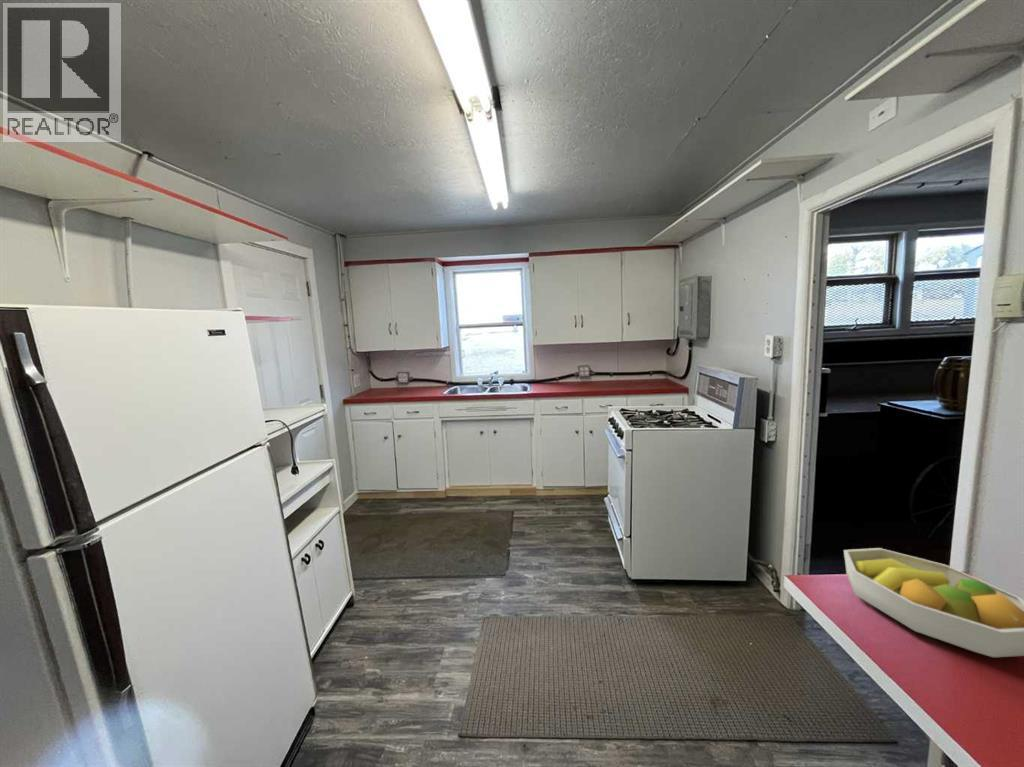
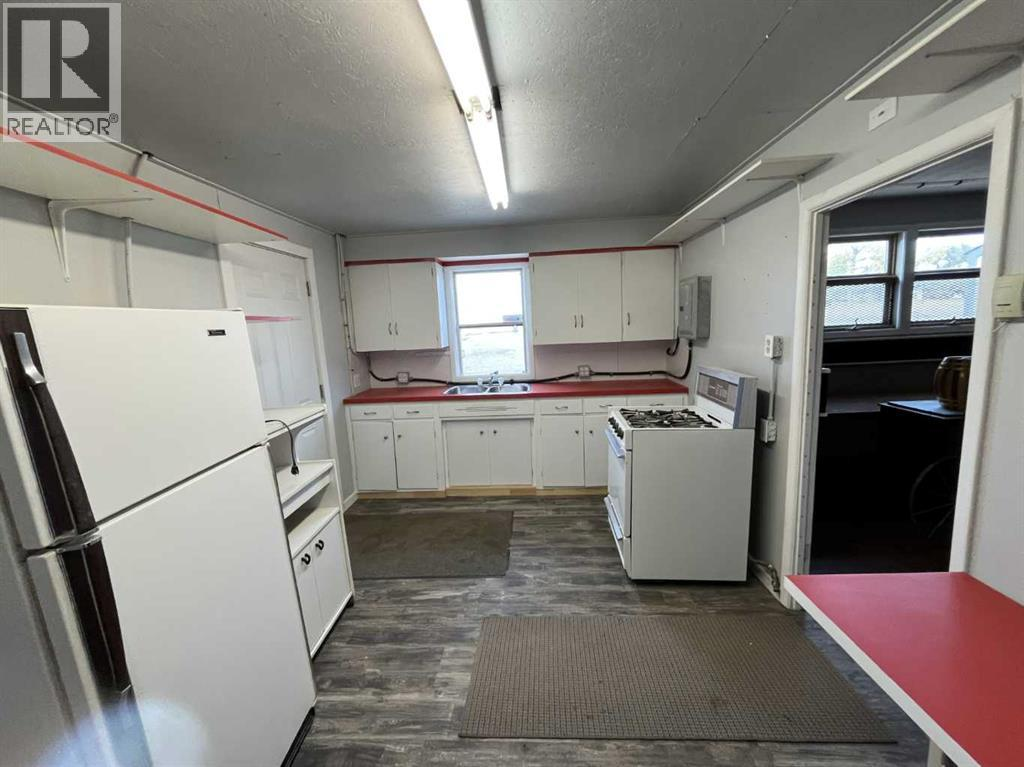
- fruit bowl (930, 592)
